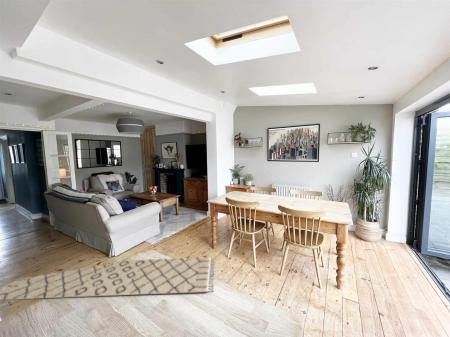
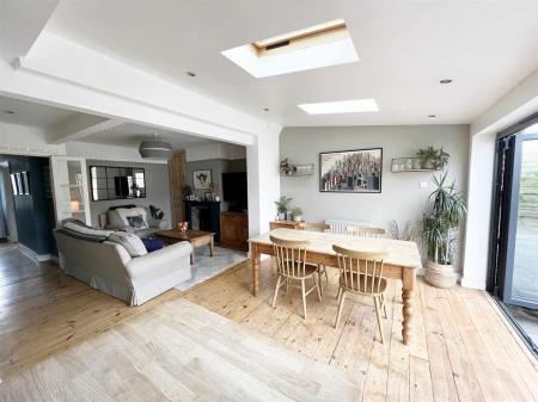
- rug (114, 275)
